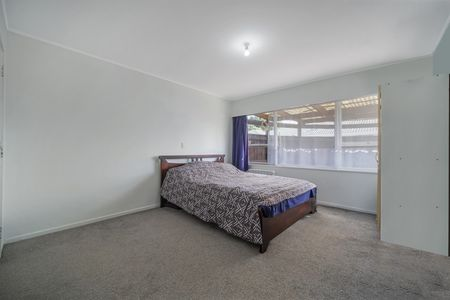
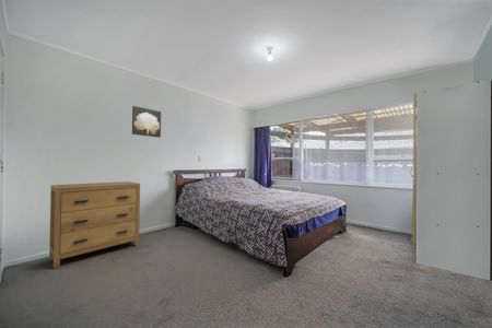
+ dresser (97, 216)
+ wall art (147, 122)
